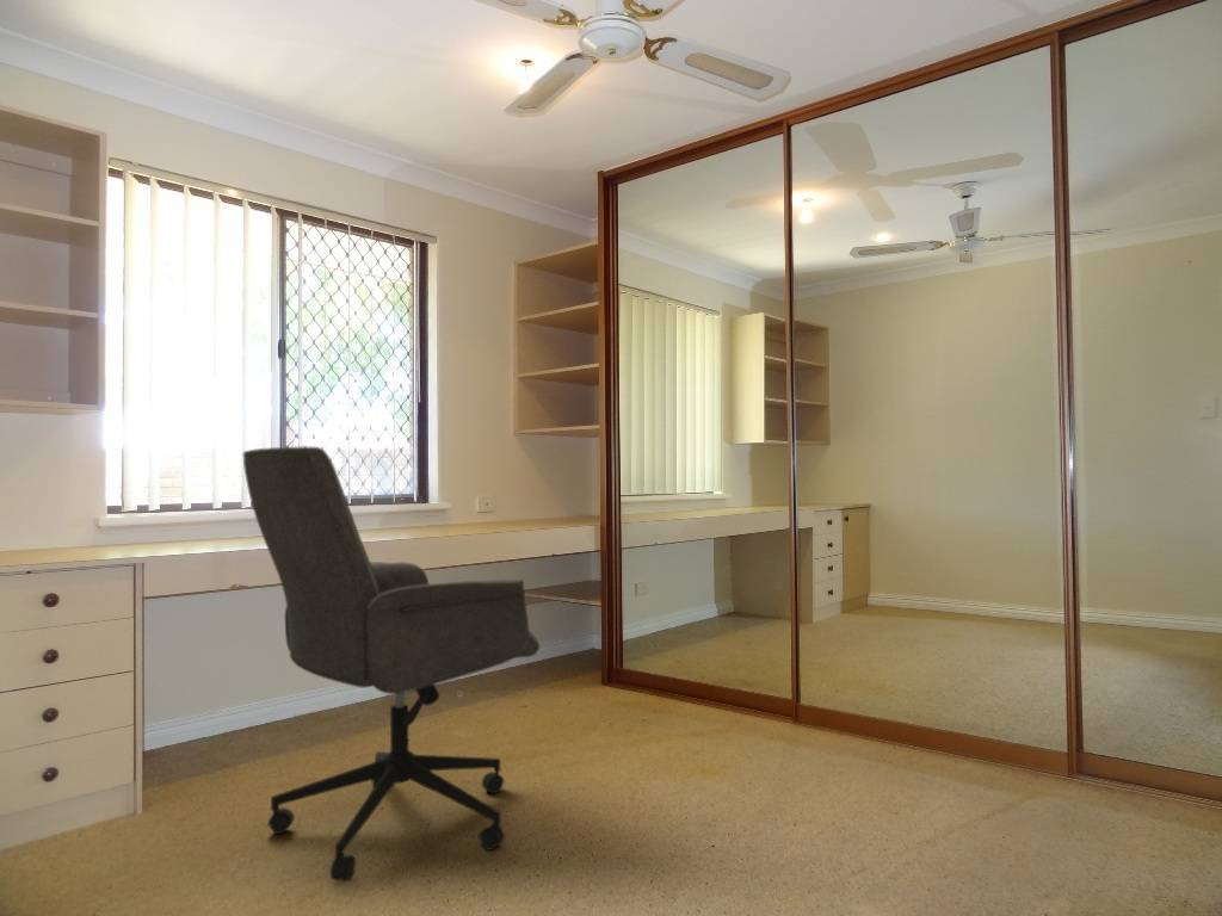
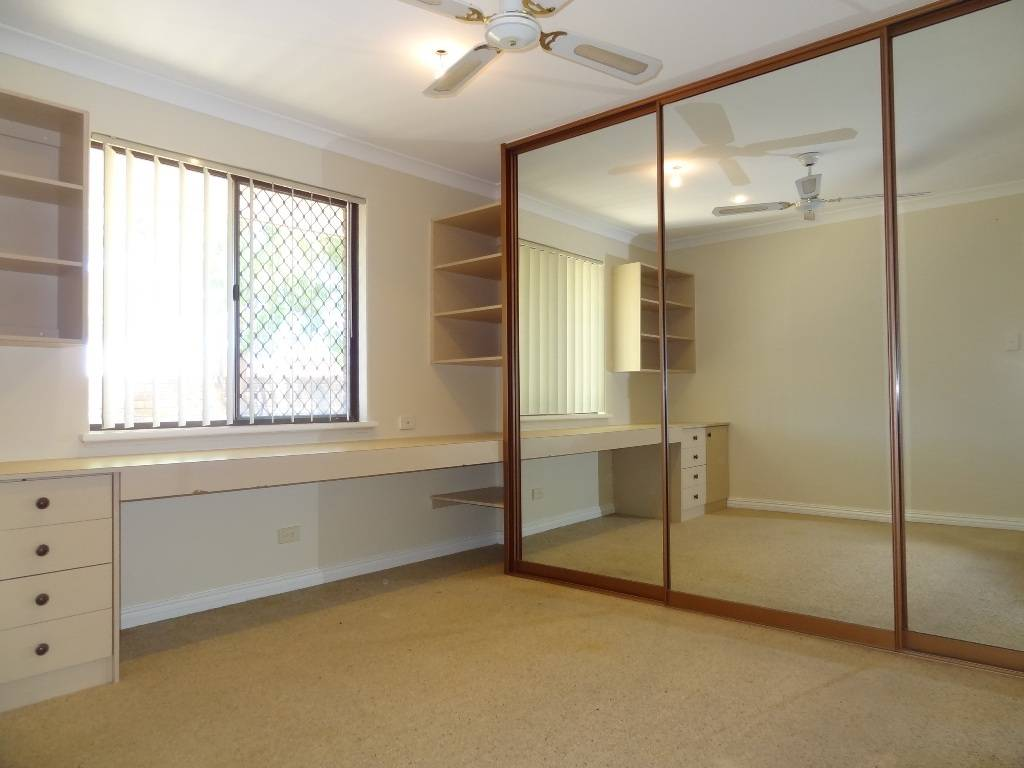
- office chair (393, 637)
